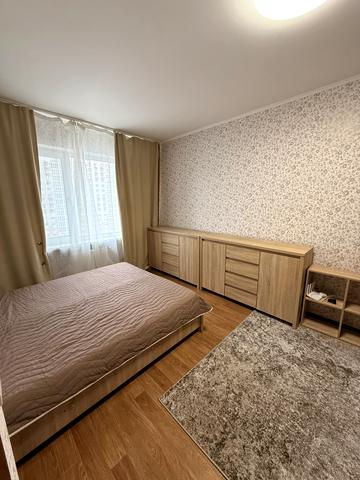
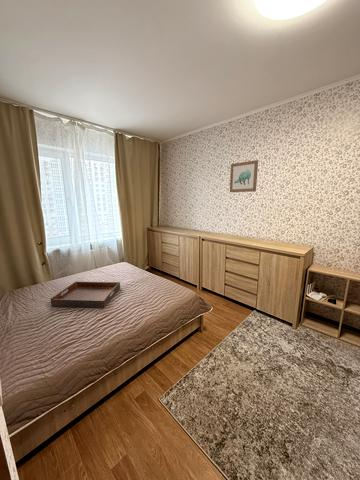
+ wall art (243, 177)
+ serving tray (88, 293)
